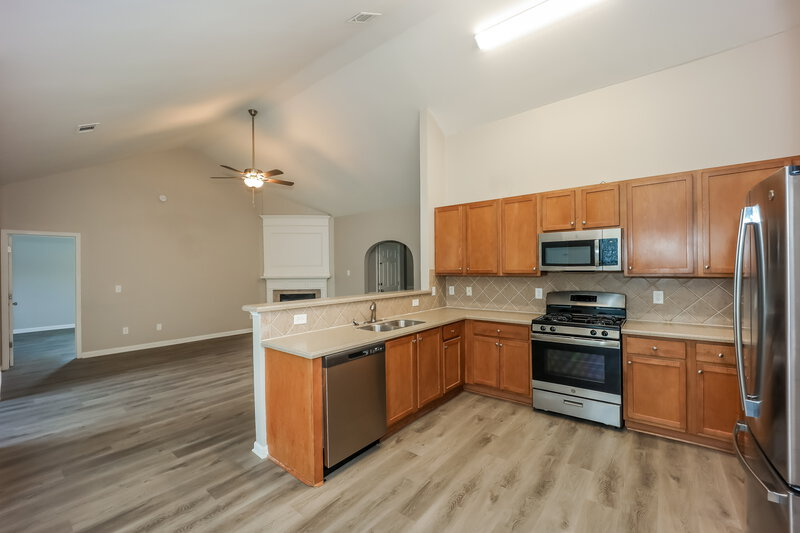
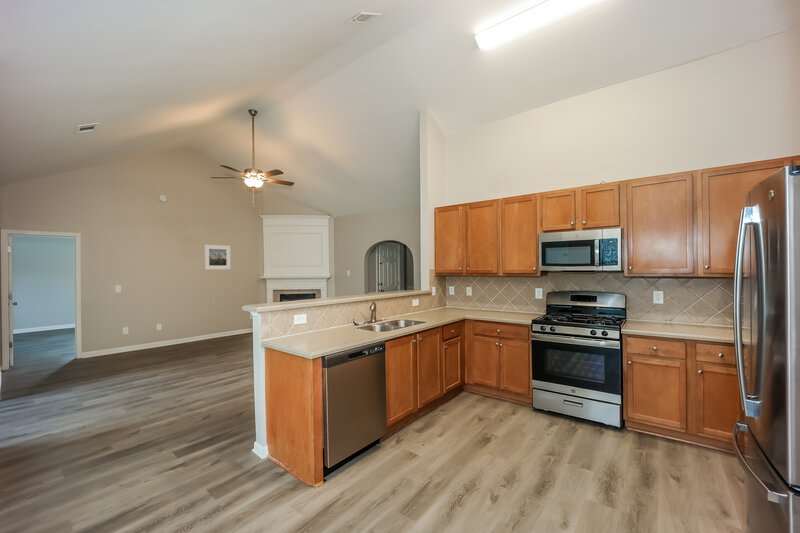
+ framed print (217, 257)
